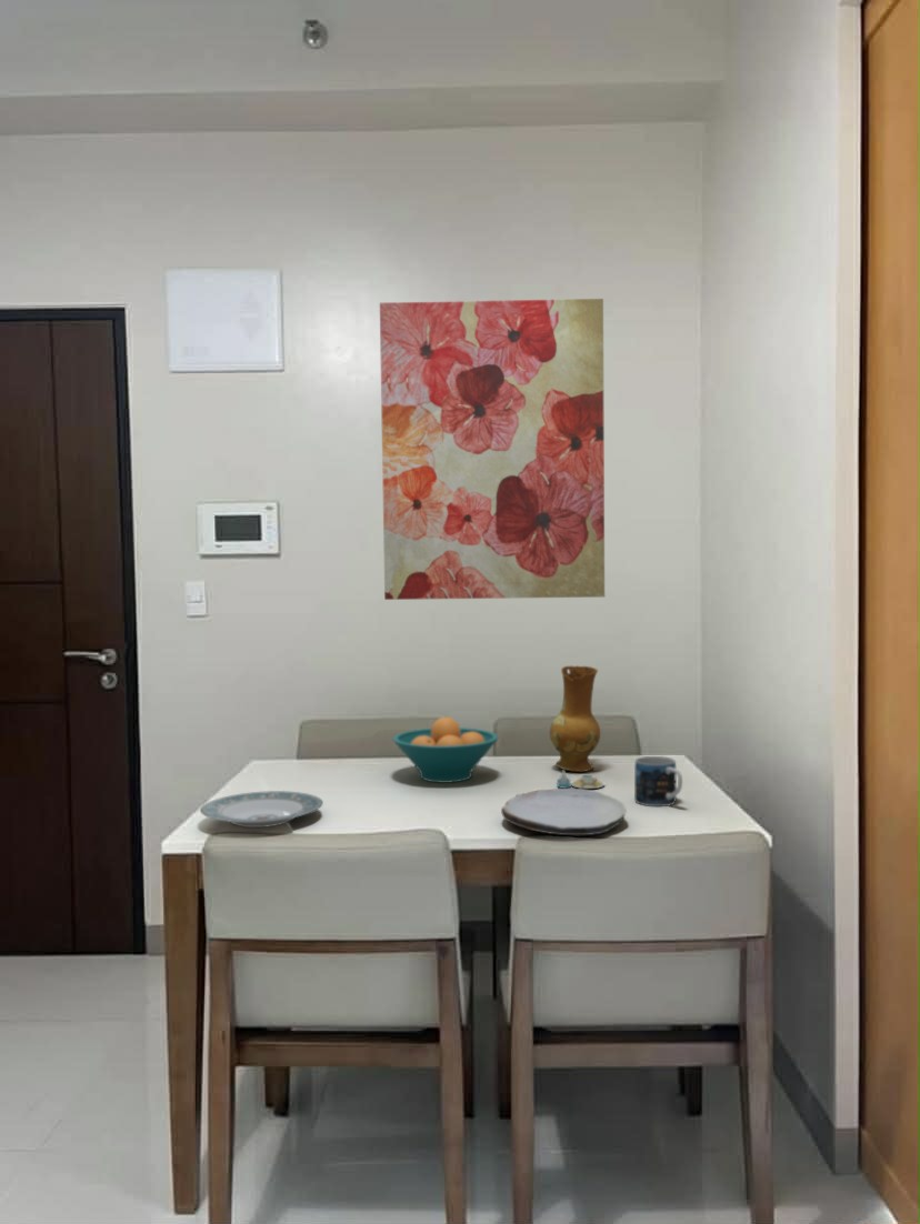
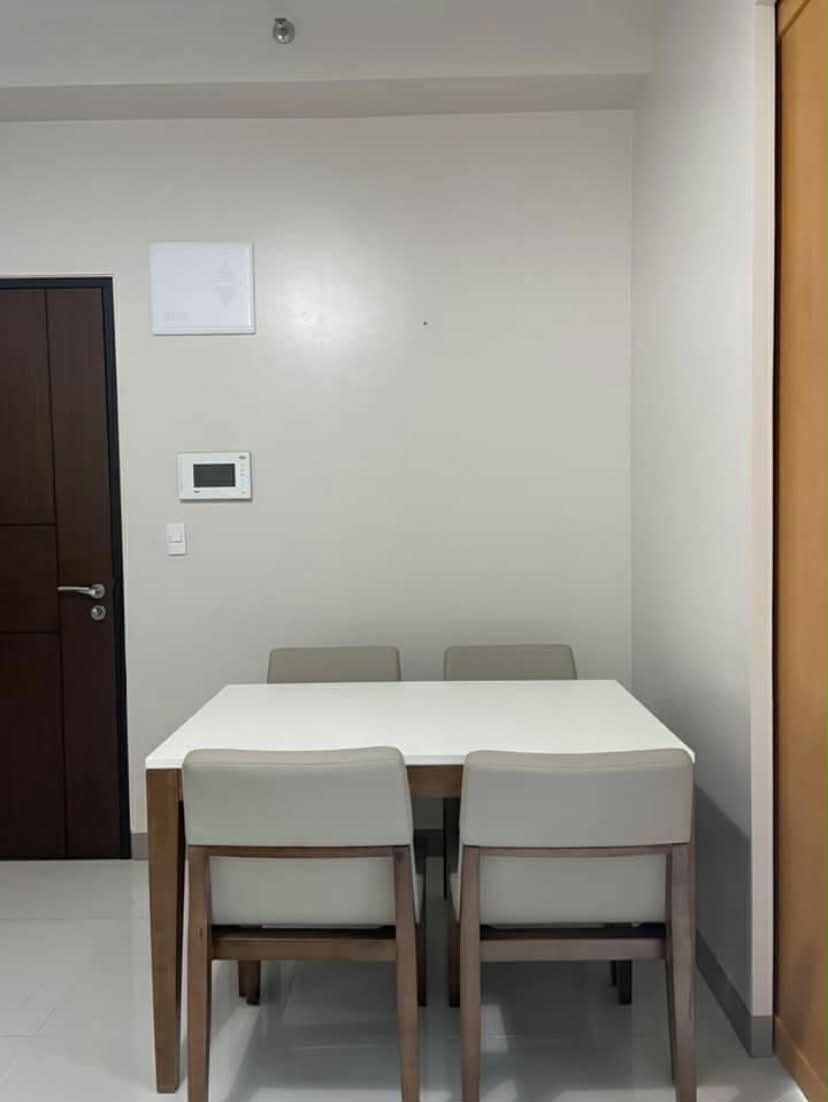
- plate (262, 812)
- fruit bowl (446, 748)
- mug (661, 783)
- salt and pepper shaker set (580, 779)
- plate (563, 812)
- ceramic jug (574, 716)
- wall art (492, 451)
